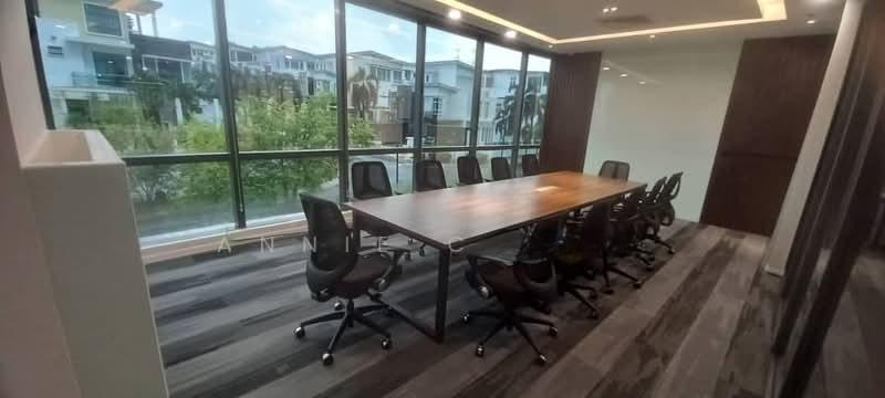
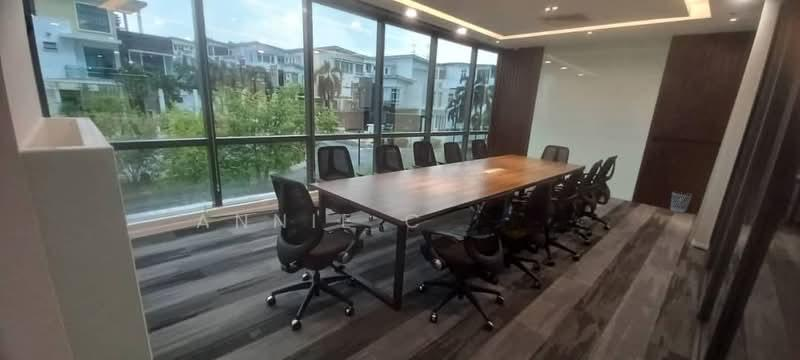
+ wastebasket (680, 202)
